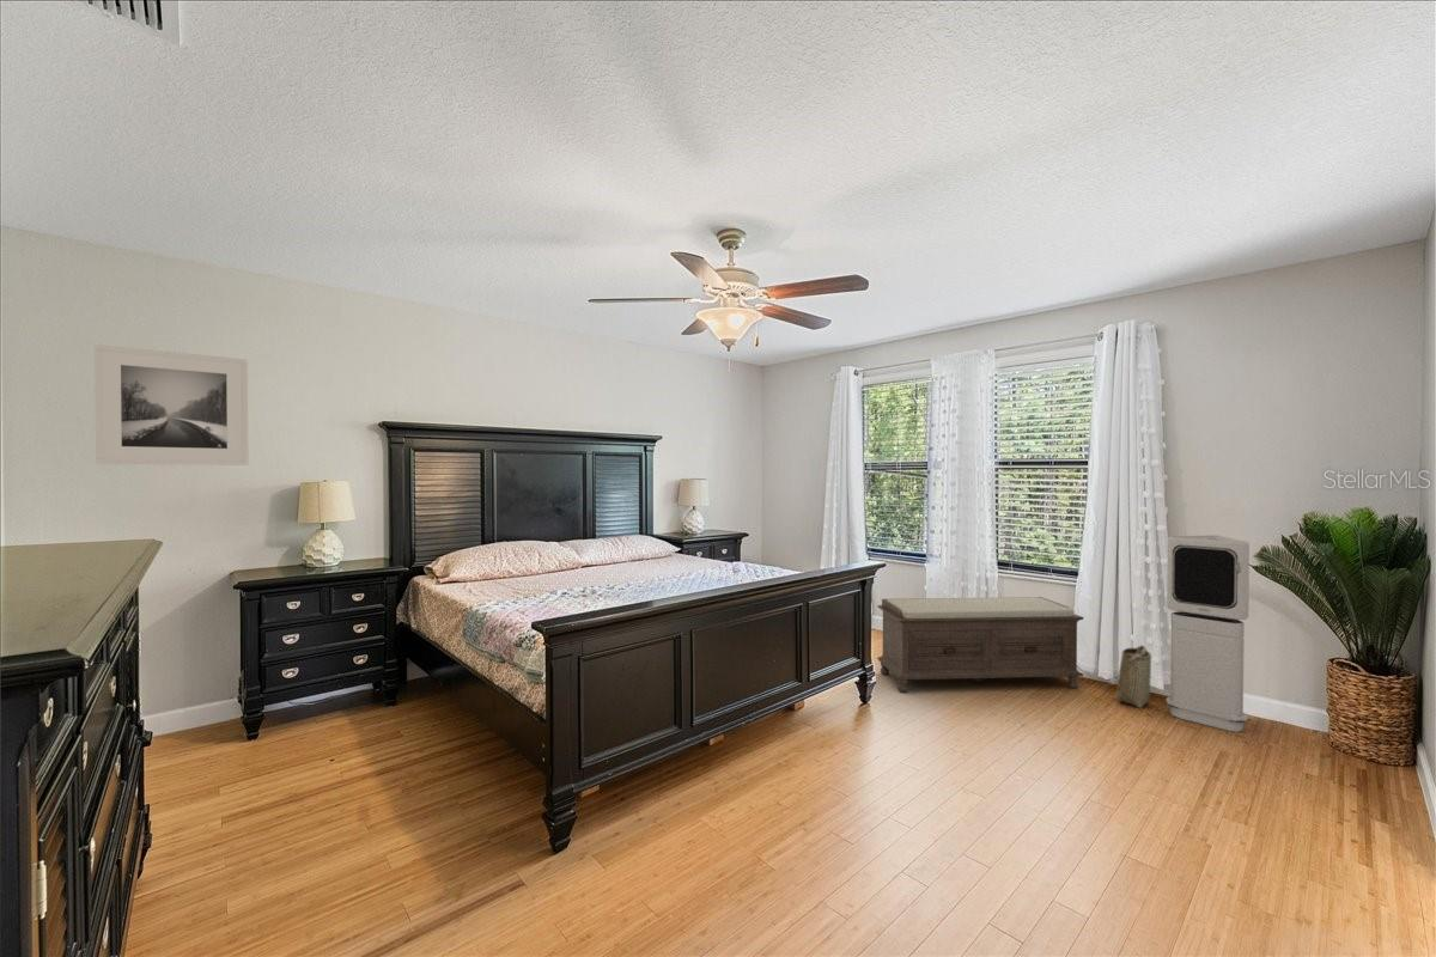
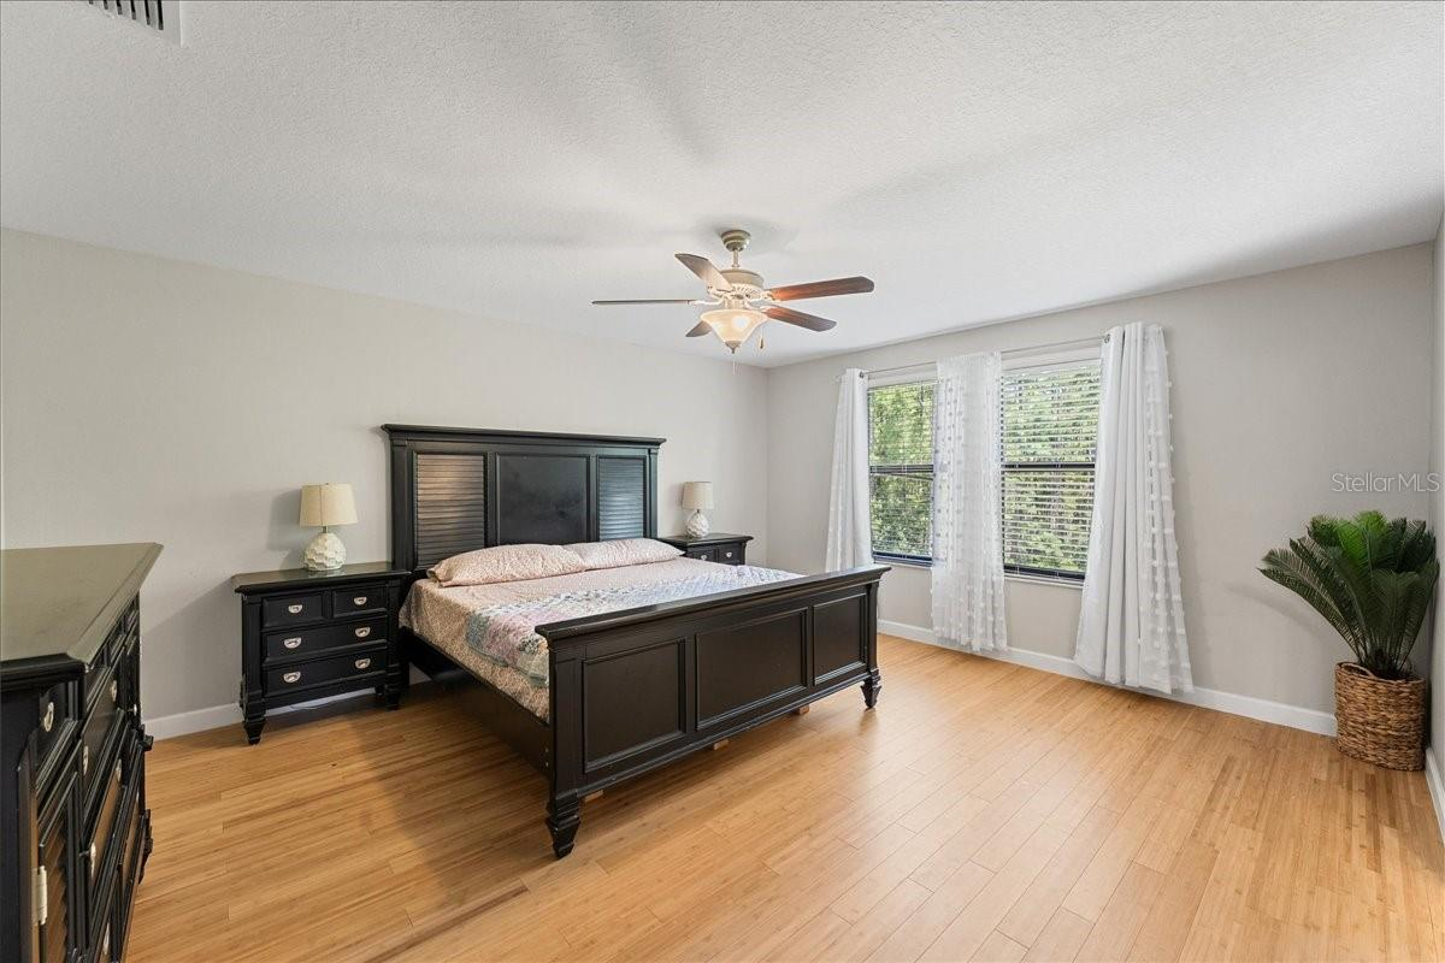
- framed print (176, 408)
- air purifier (1210, 627)
- bench (975, 641)
- basket (1132, 675)
